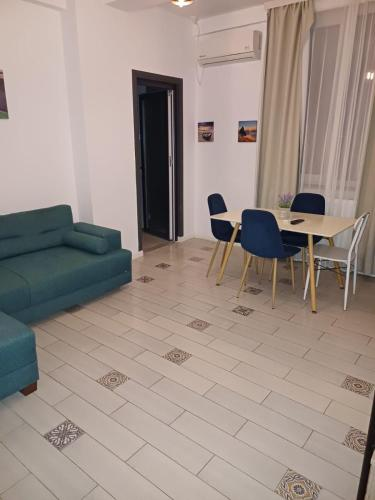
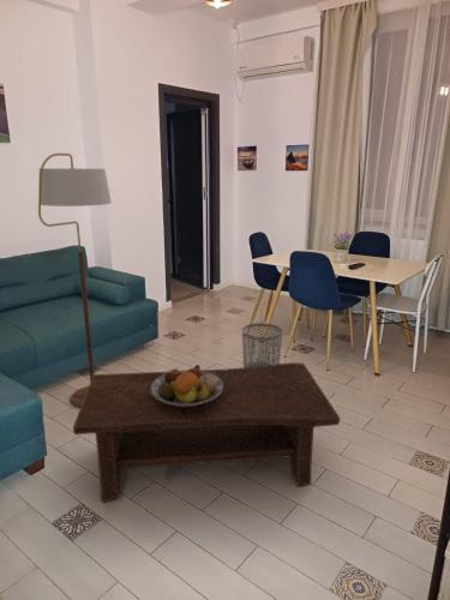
+ coffee table (205, 428)
+ waste bin (262, 350)
+ fruit bowl (186, 383)
+ floor lamp (82, 286)
